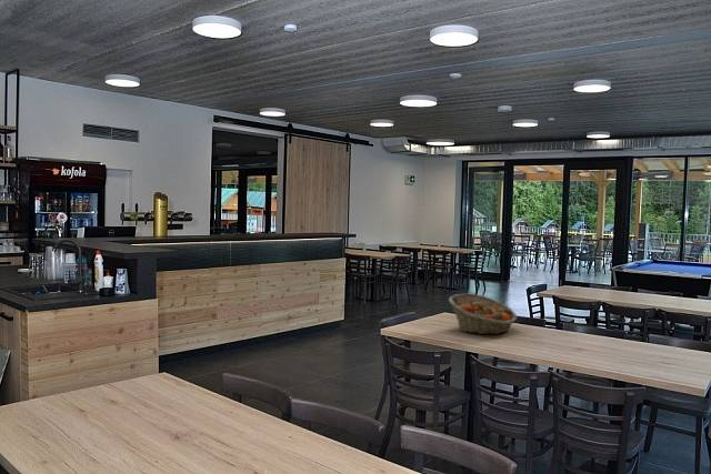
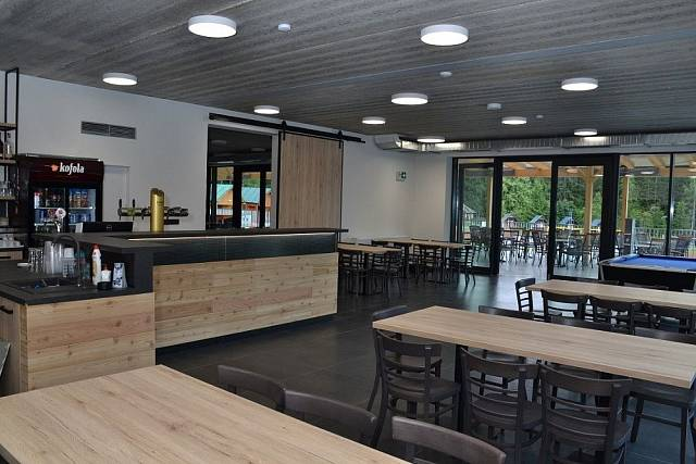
- fruit basket (482, 313)
